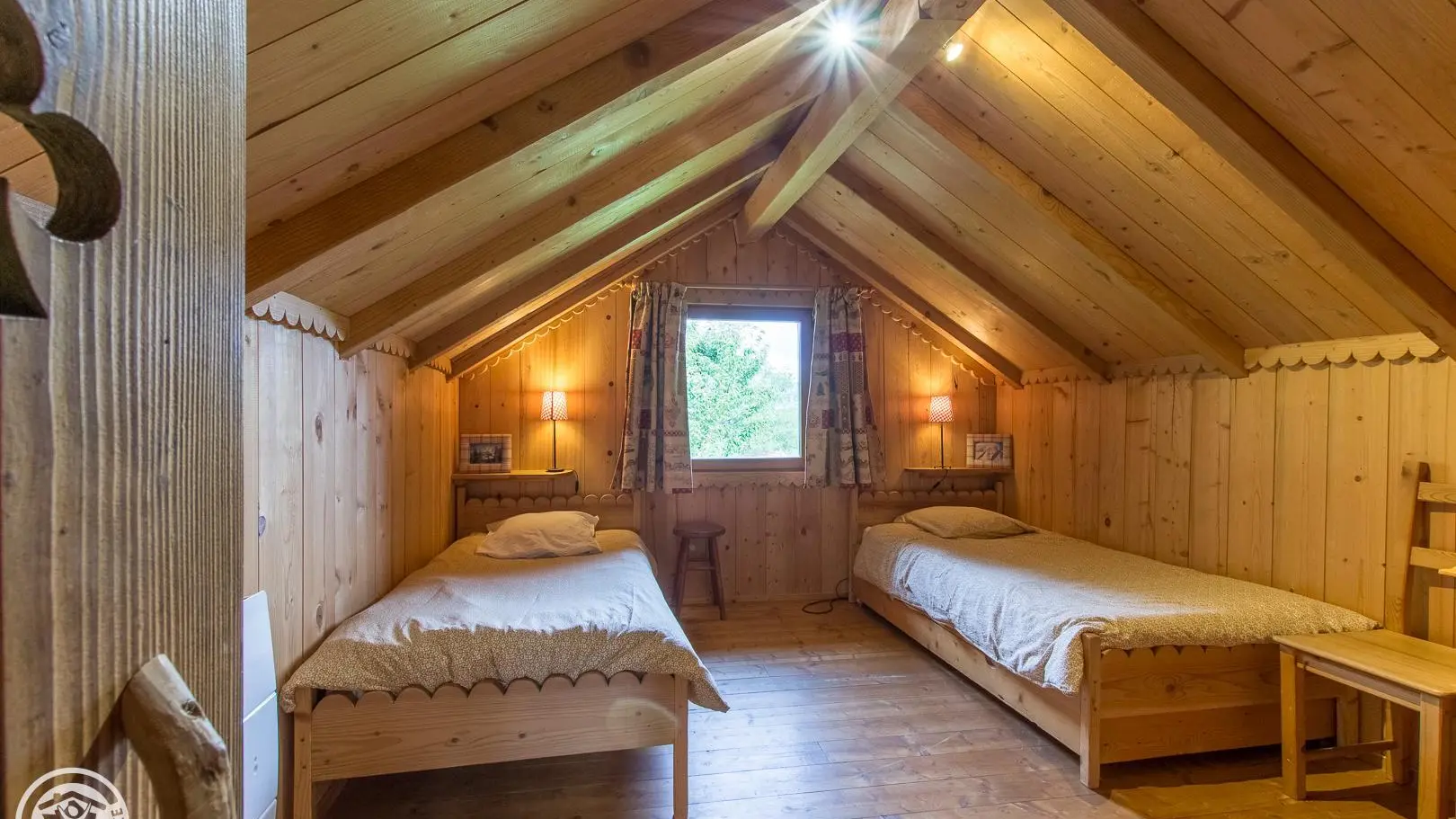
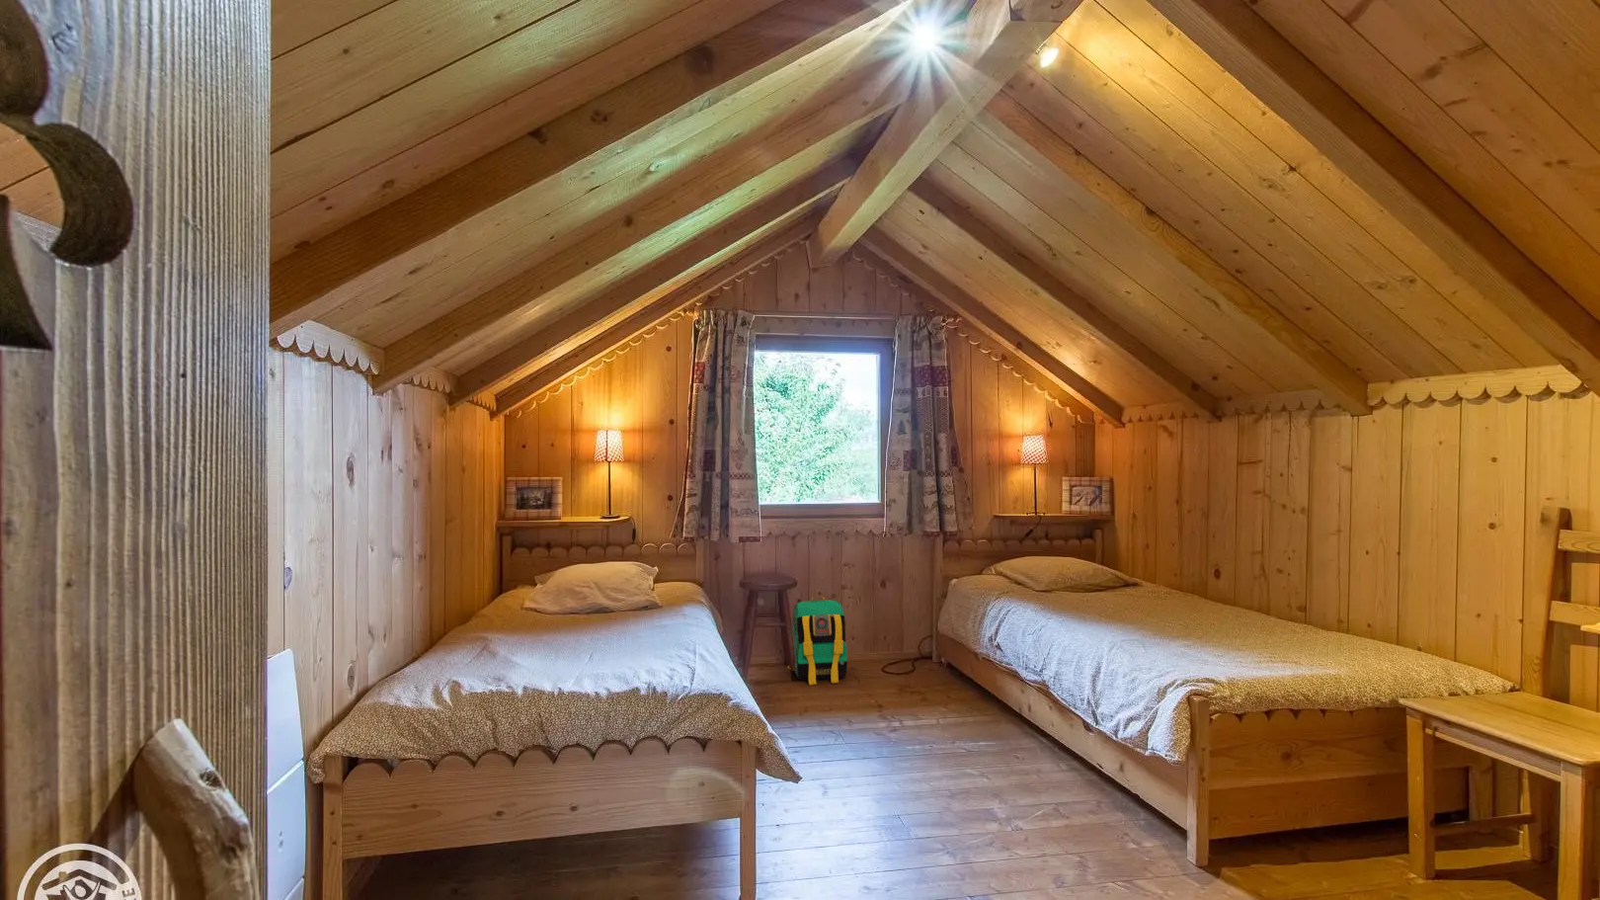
+ backpack (818, 635)
